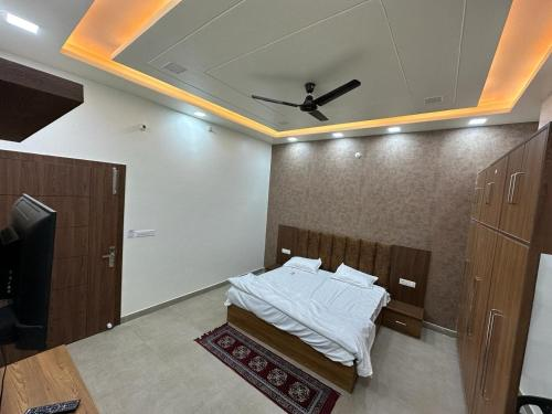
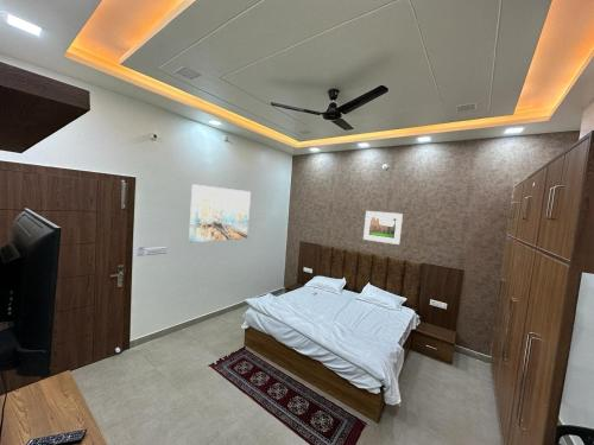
+ wall art (222, 214)
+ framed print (381, 227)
